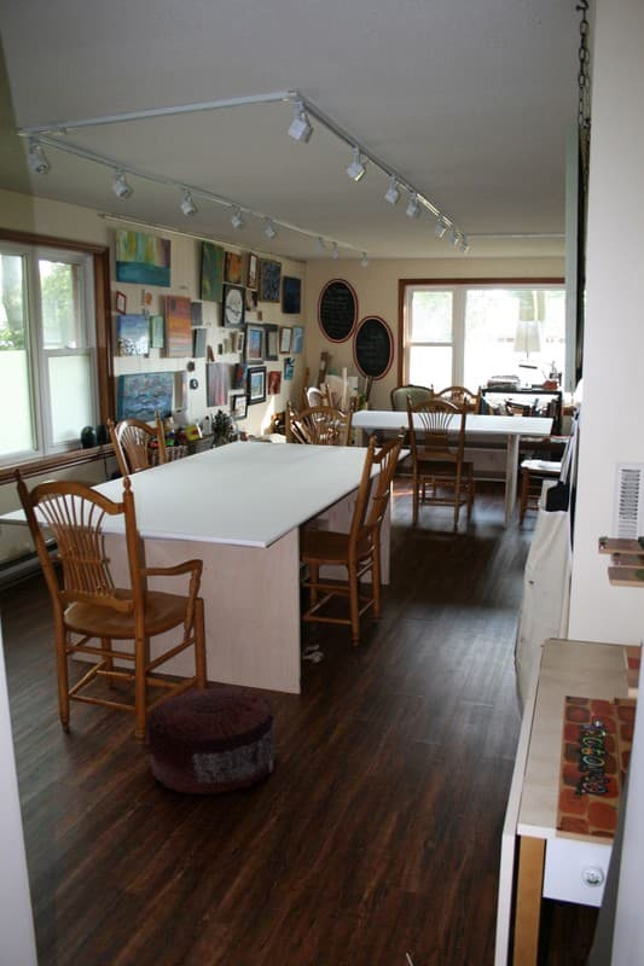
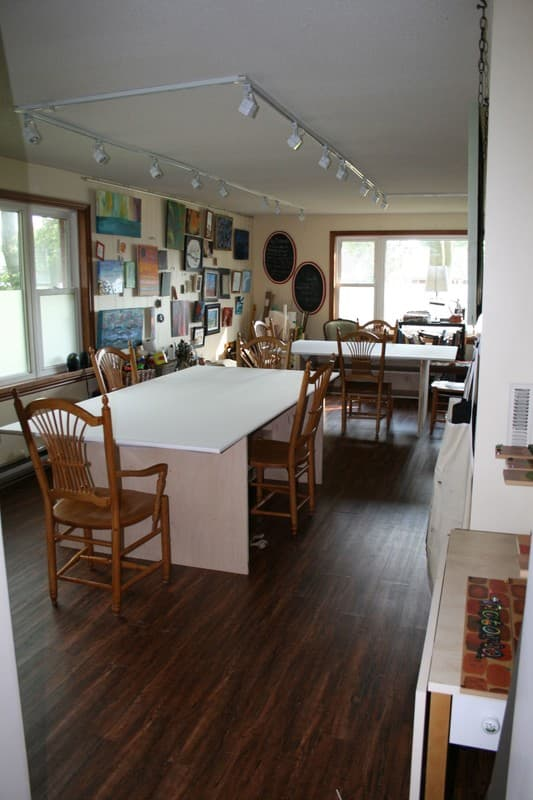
- pouf (213, 734)
